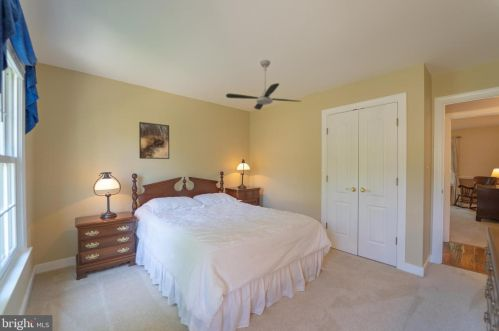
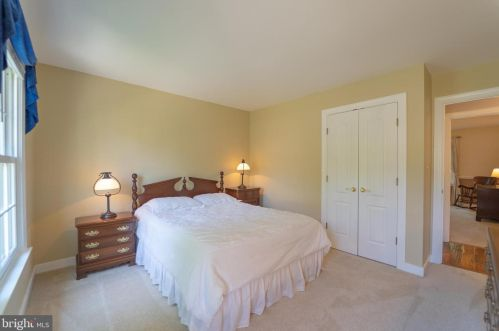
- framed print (154, 141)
- ceiling fan (264, 82)
